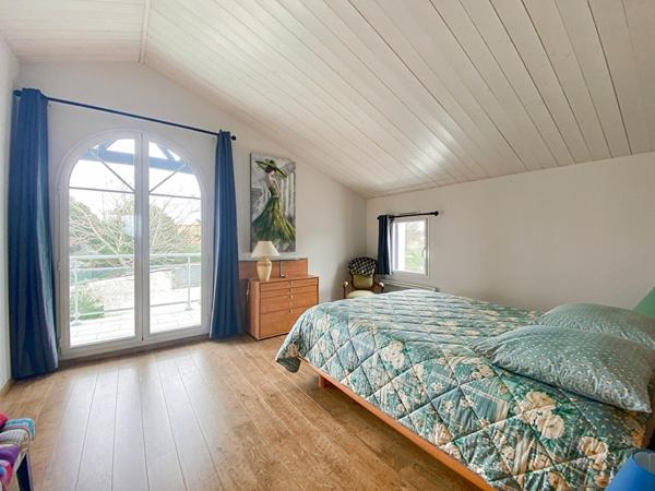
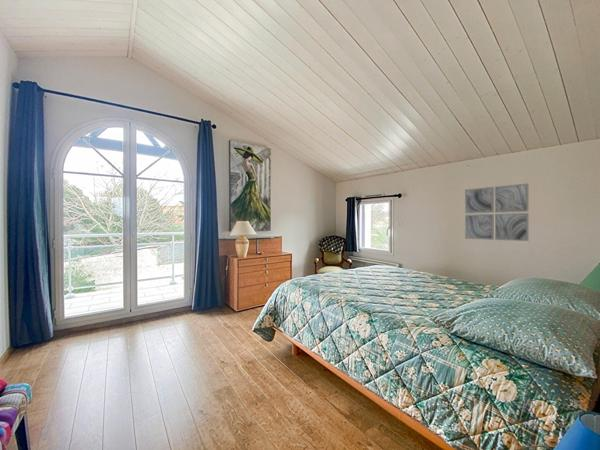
+ wall art (493, 212)
